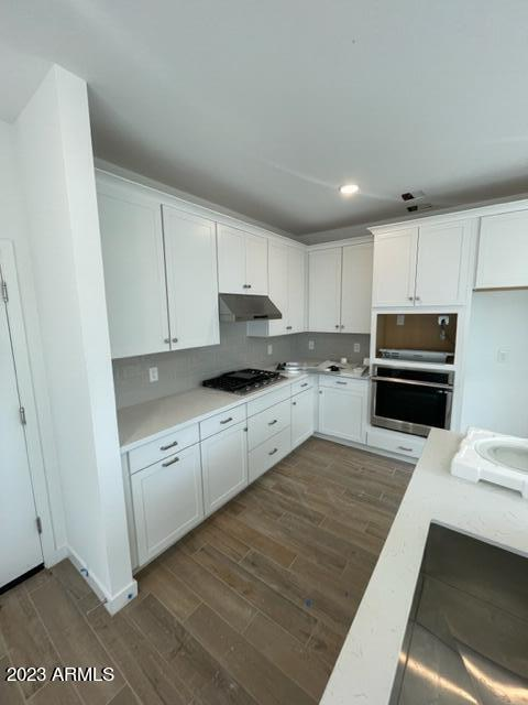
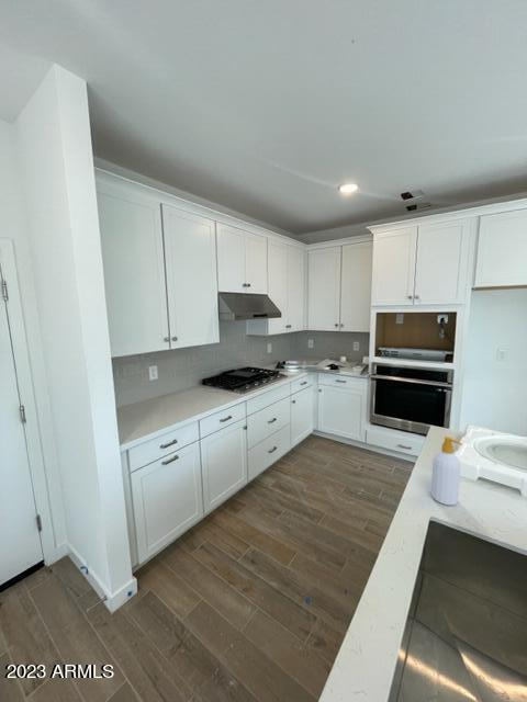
+ soap bottle (447, 468)
